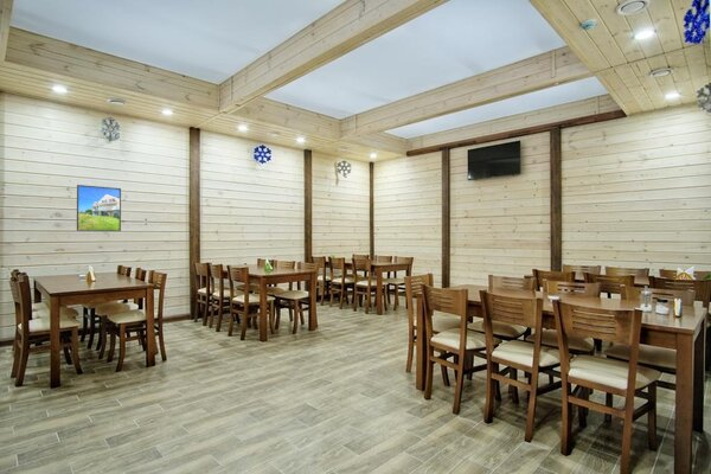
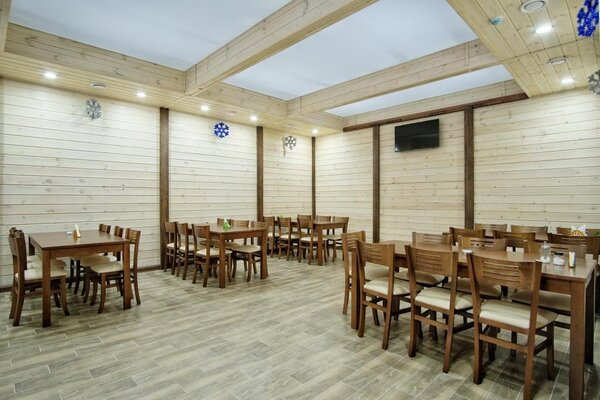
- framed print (100, 209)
